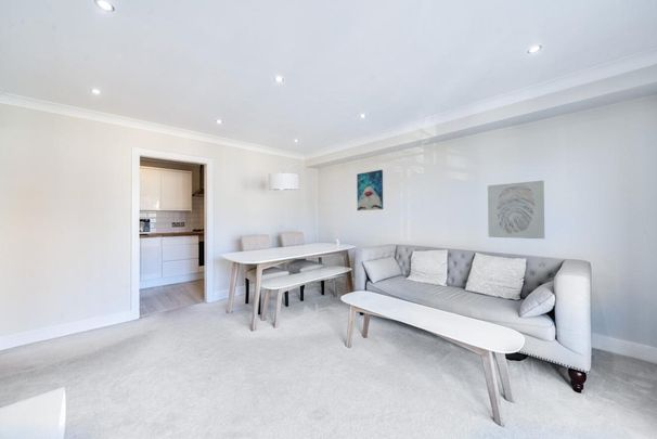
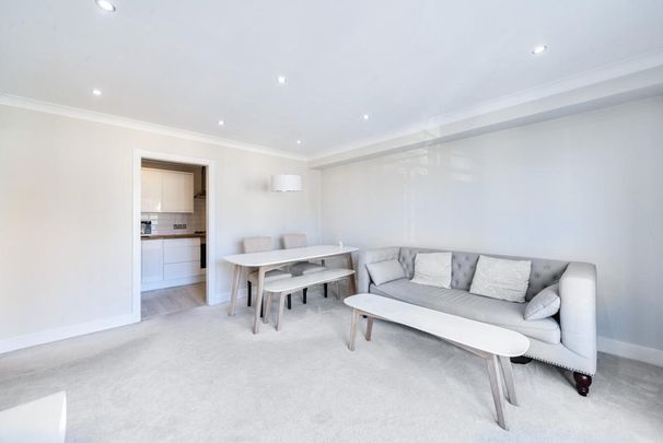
- wall art (514, 210)
- wall art (369, 191)
